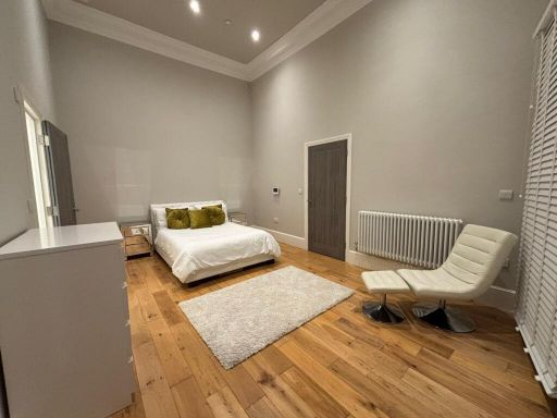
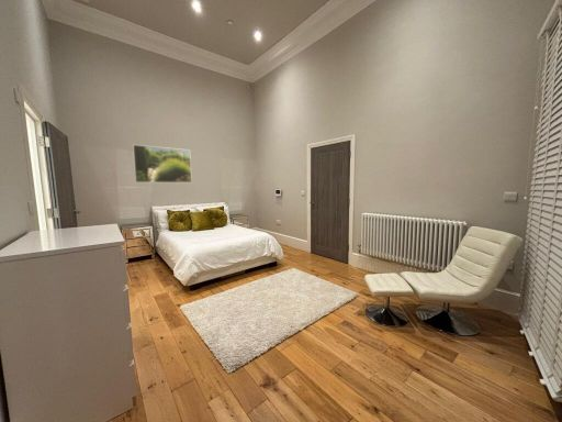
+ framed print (164, 165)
